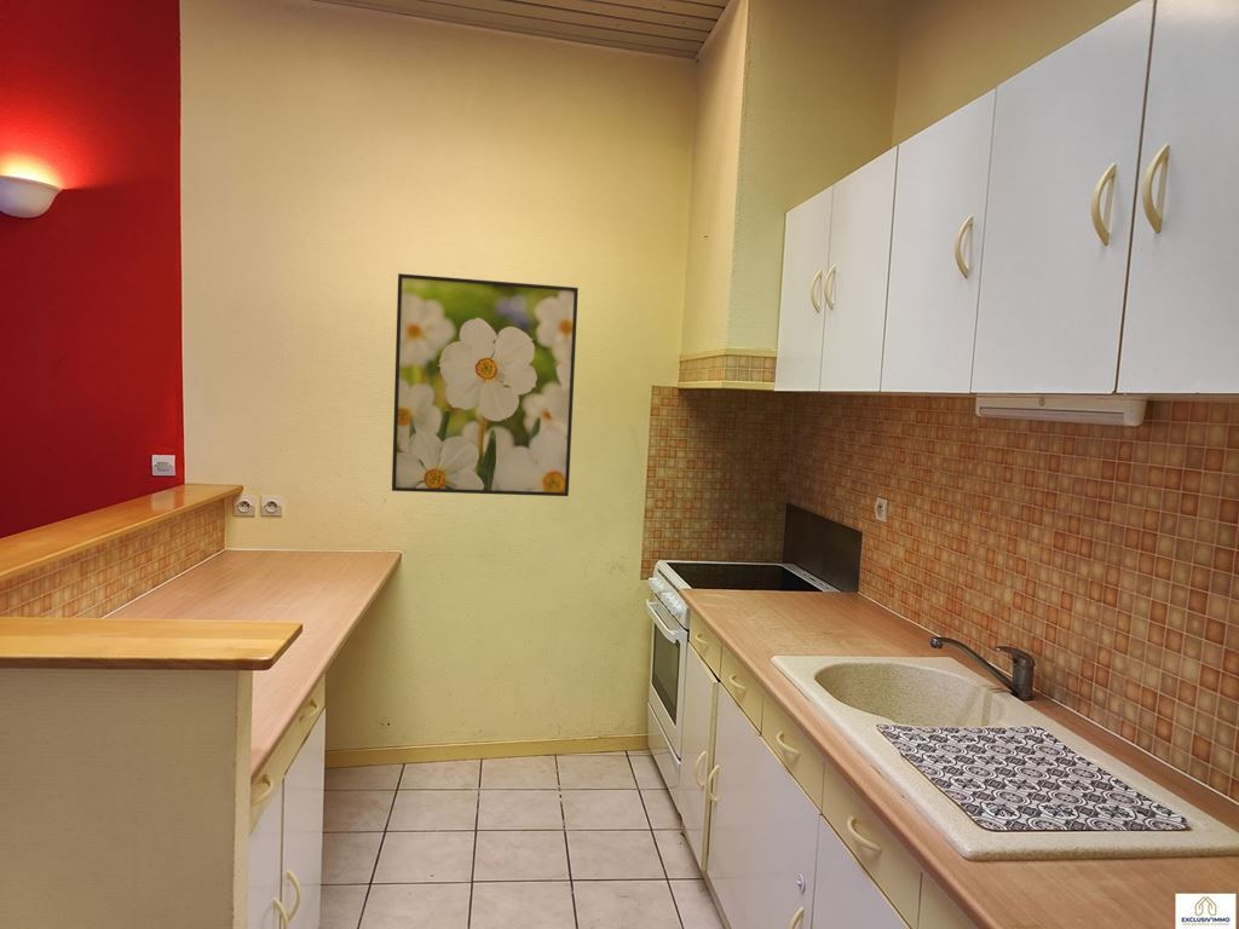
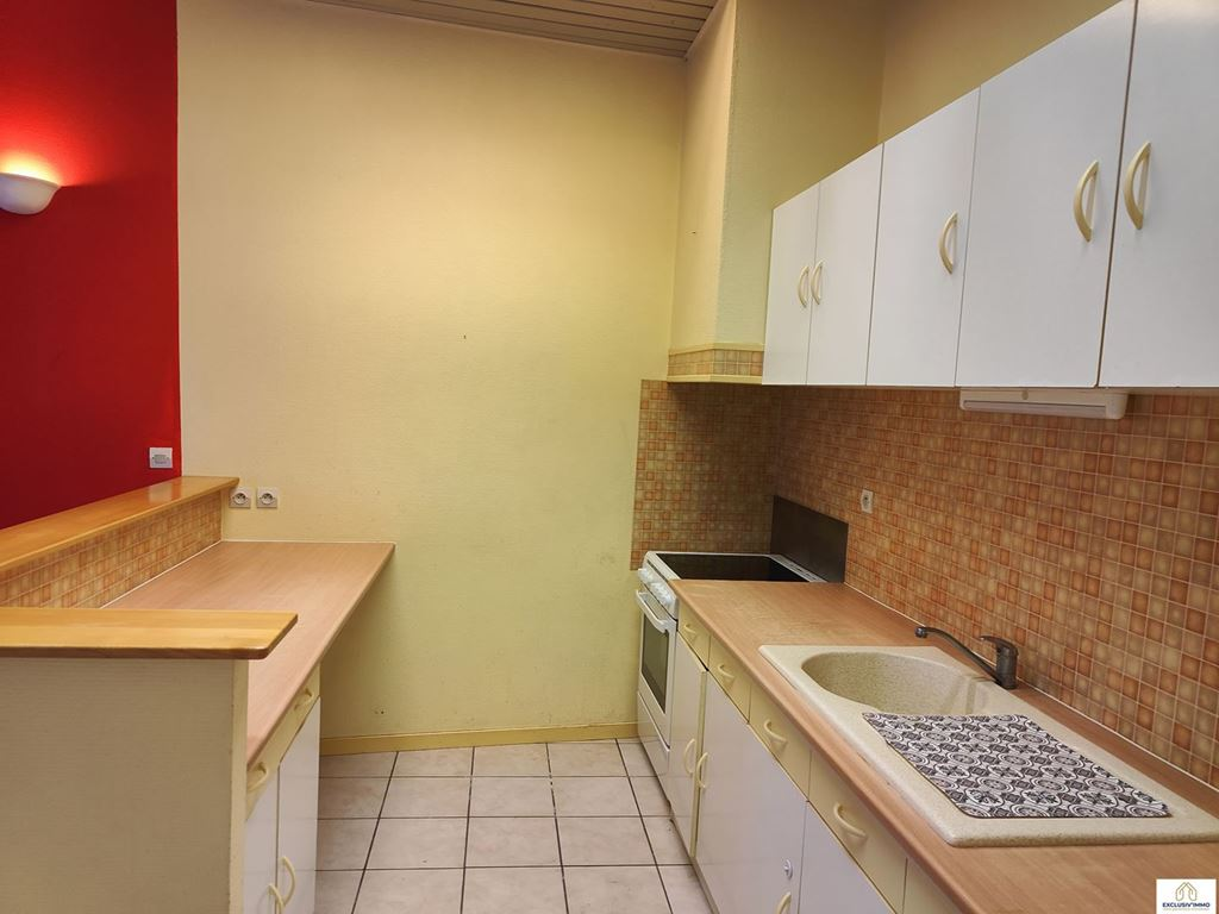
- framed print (485, 388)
